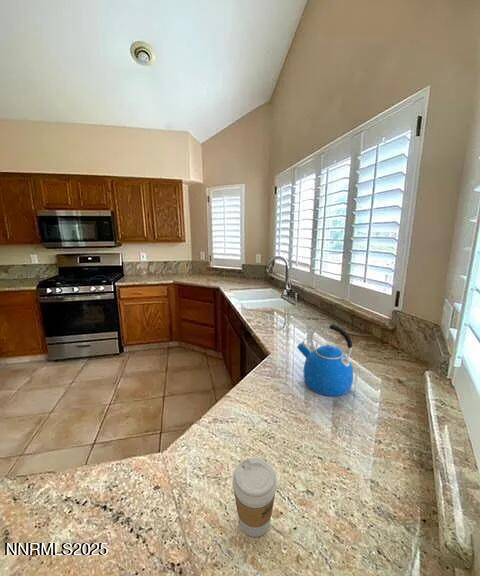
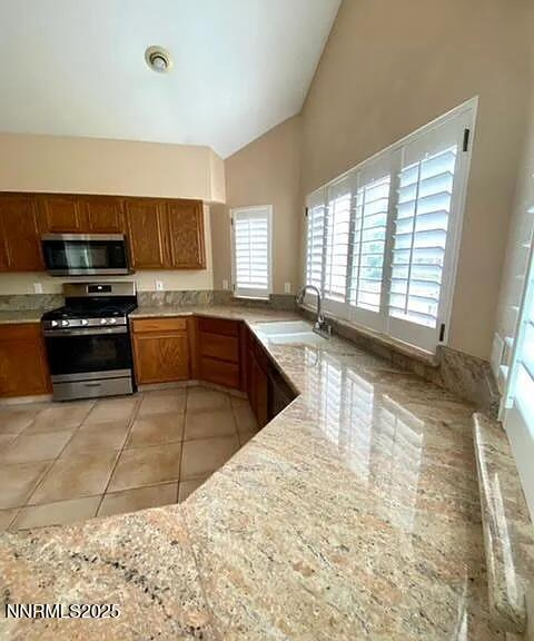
- coffee cup (254, 497)
- kettle (323, 353)
